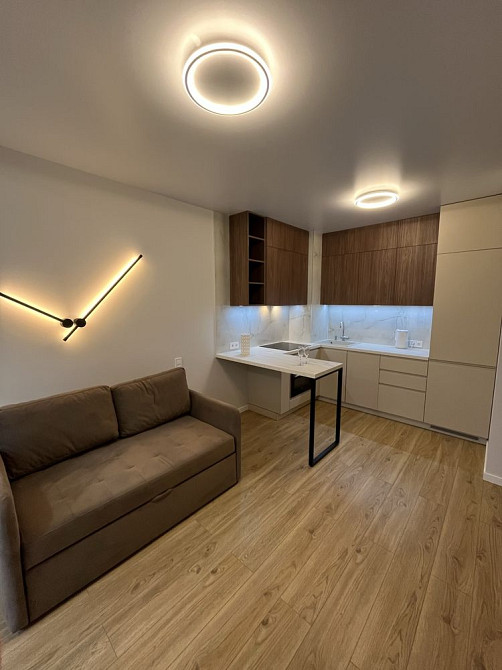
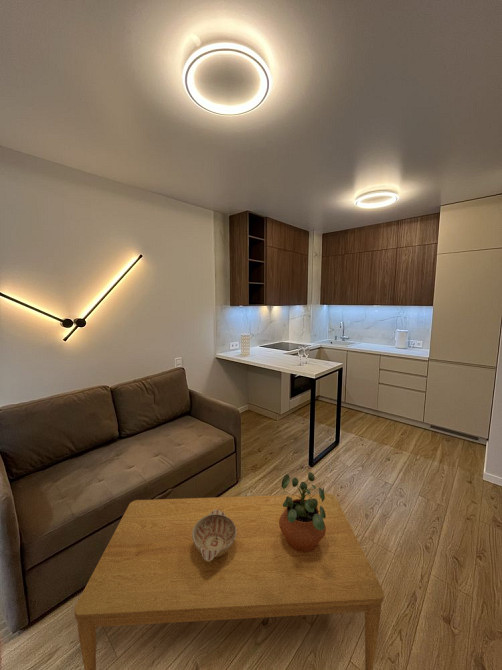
+ coffee table (234, 576)
+ potted plant (305, 514)
+ decorative bowl (214, 538)
